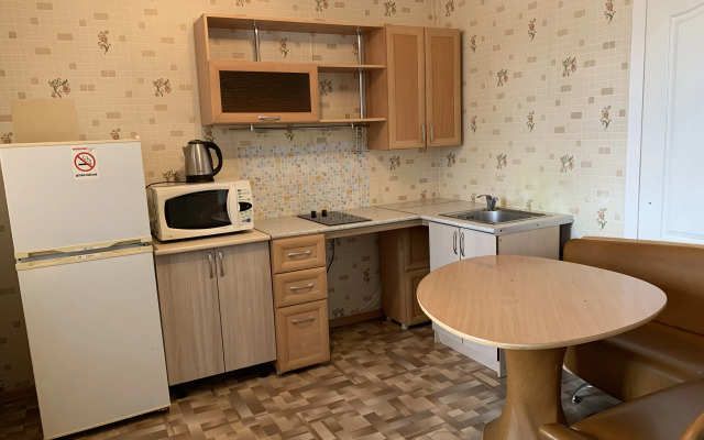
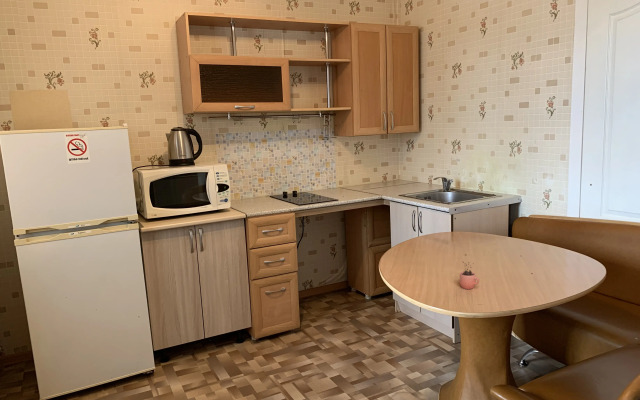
+ cocoa (469, 274)
